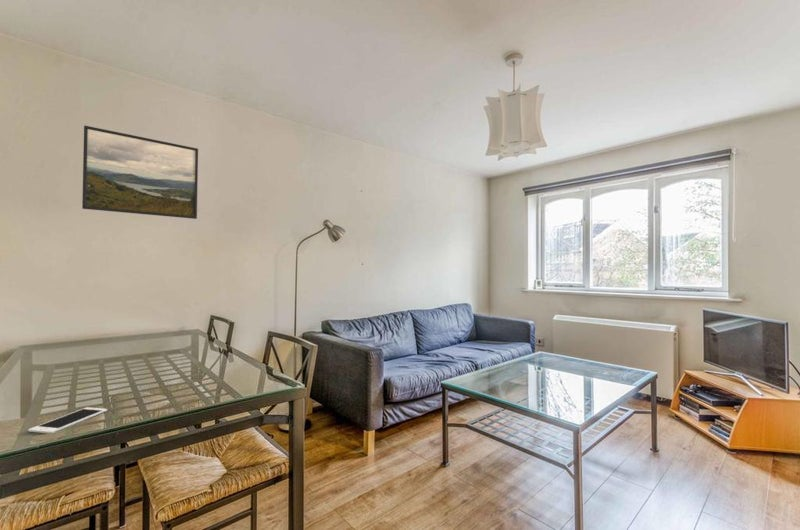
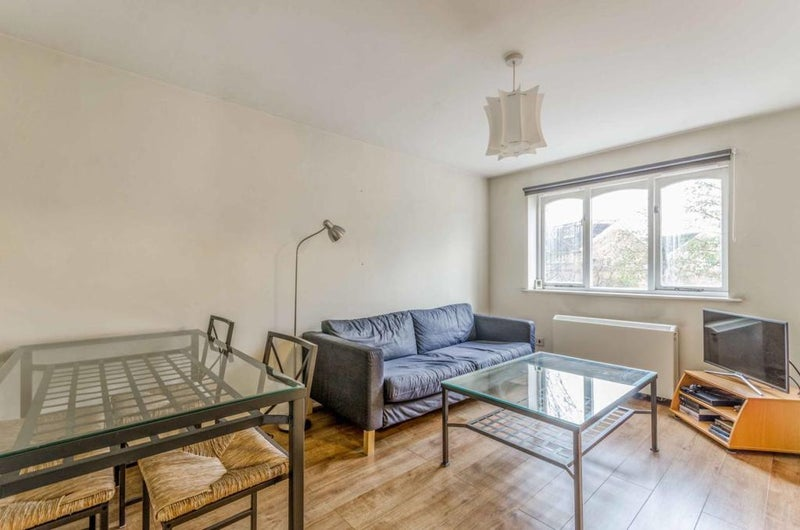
- cell phone (70, 419)
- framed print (145, 176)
